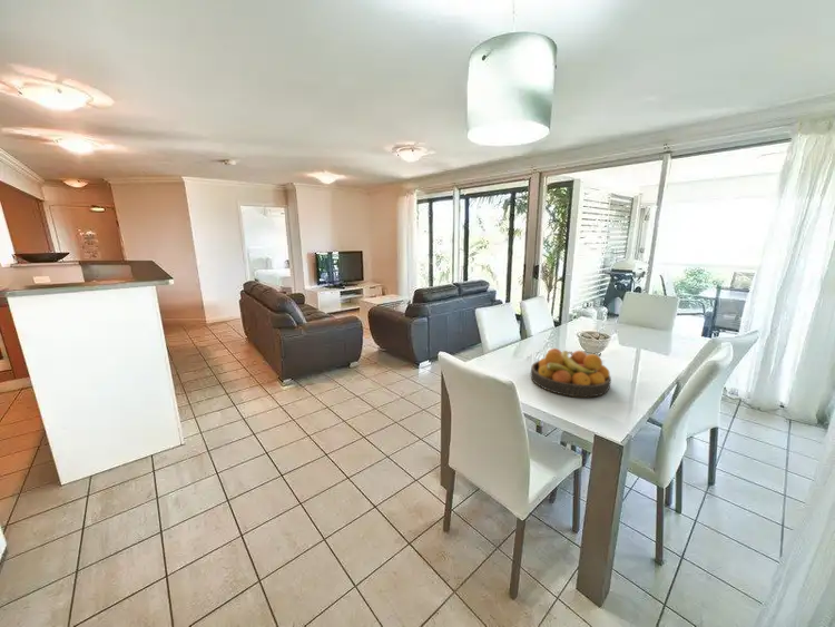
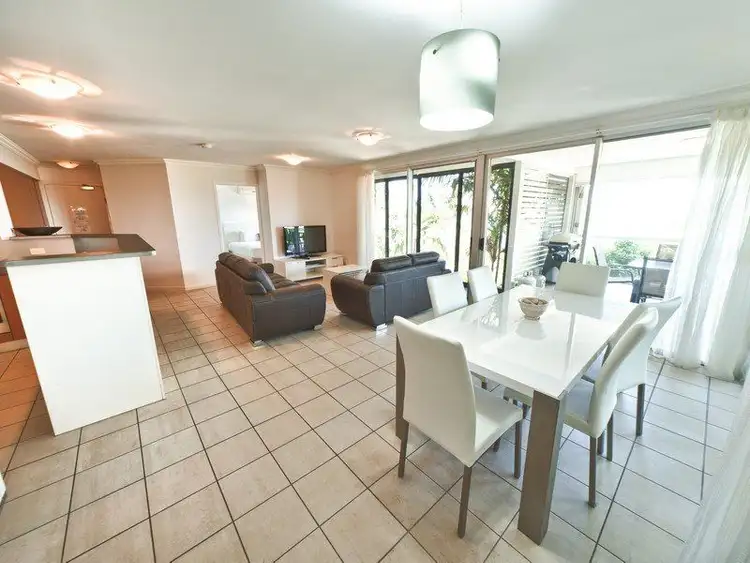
- fruit bowl (569, 365)
